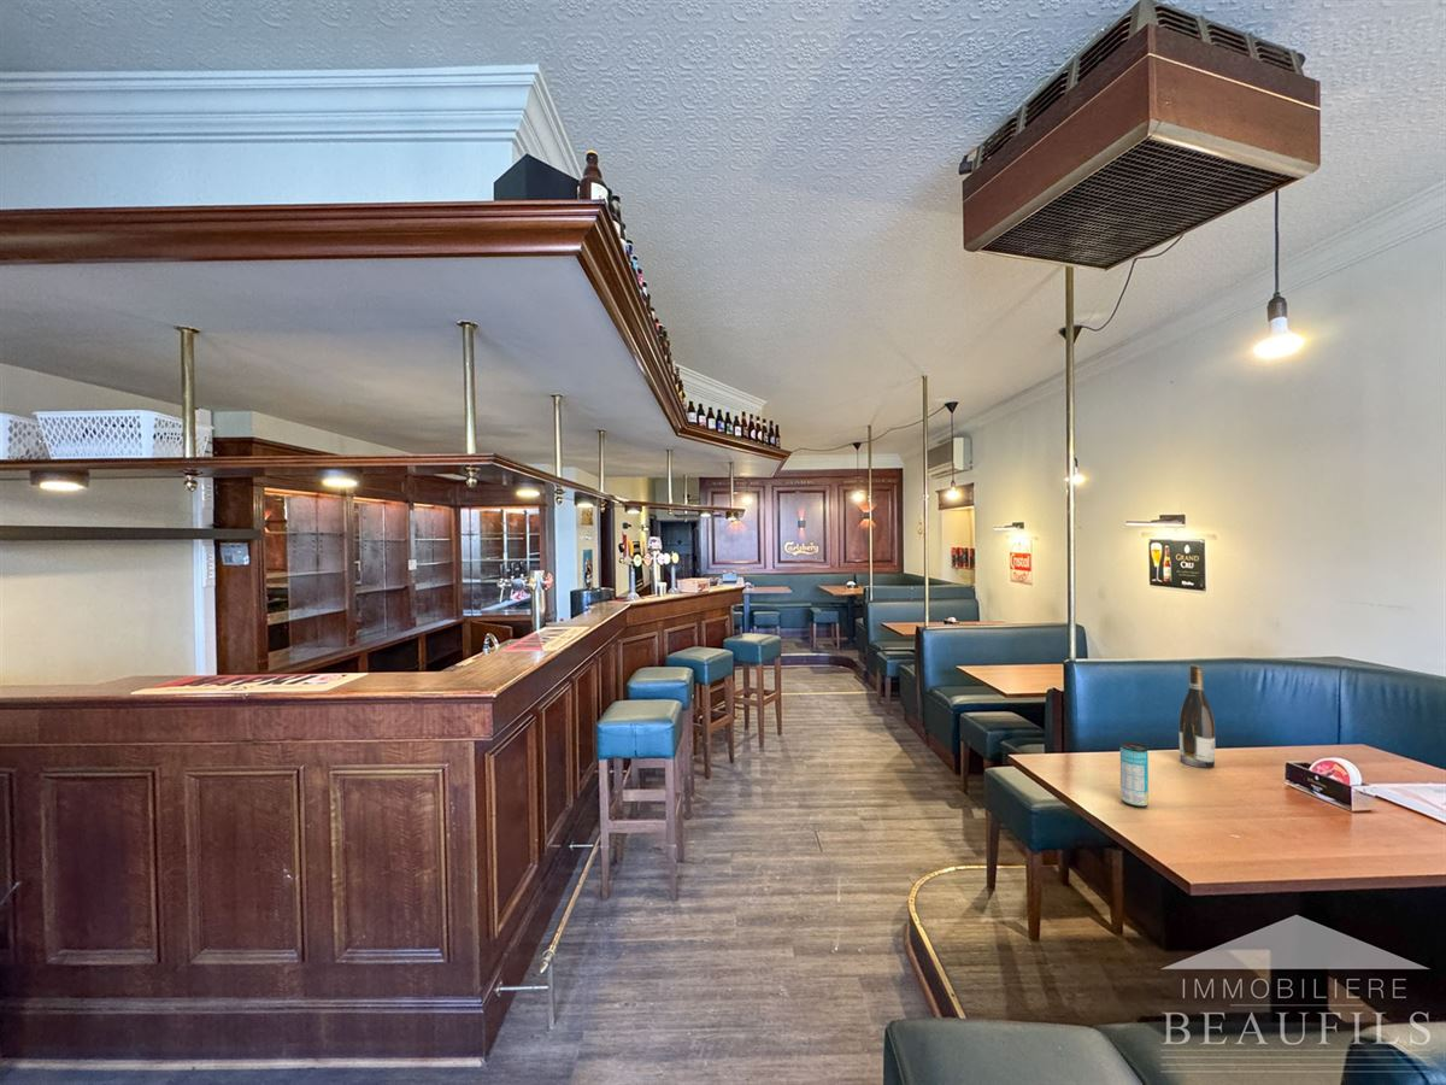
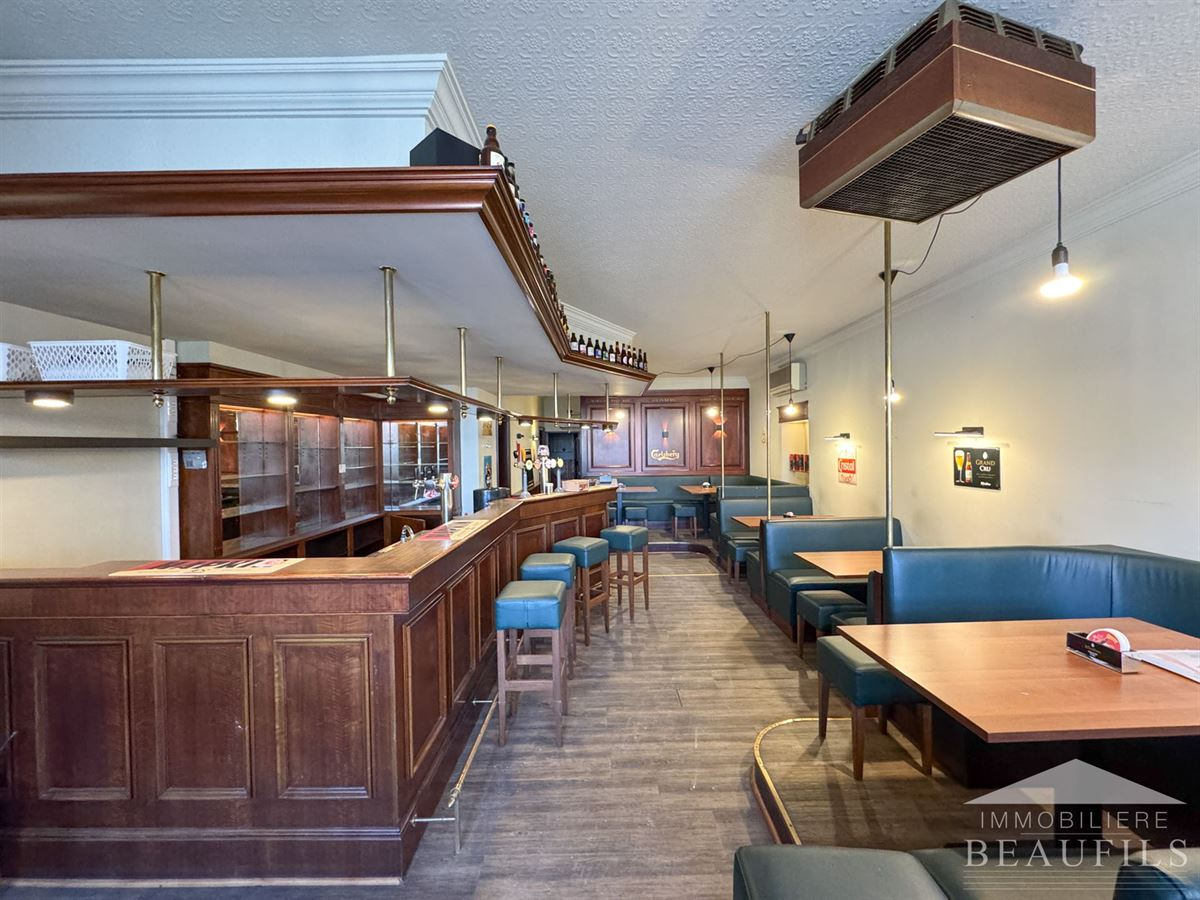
- beverage can (1134, 774)
- wine bottle (1195, 714)
